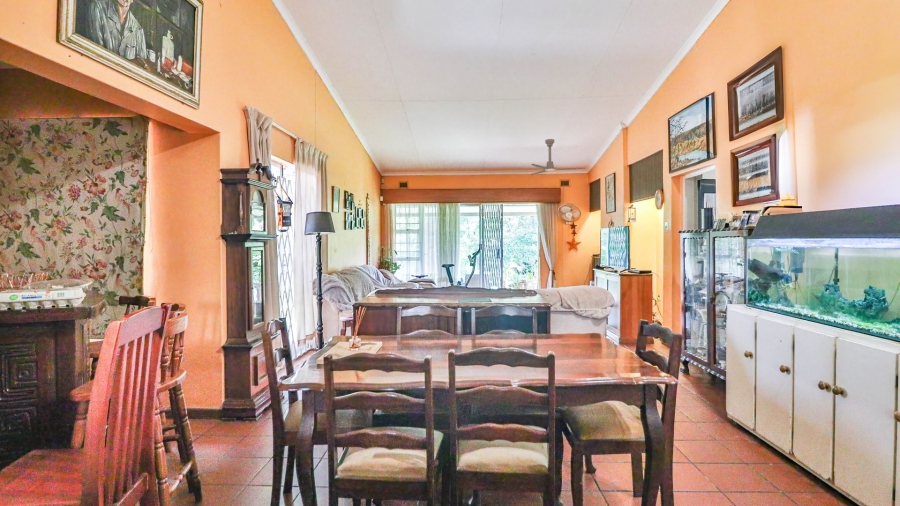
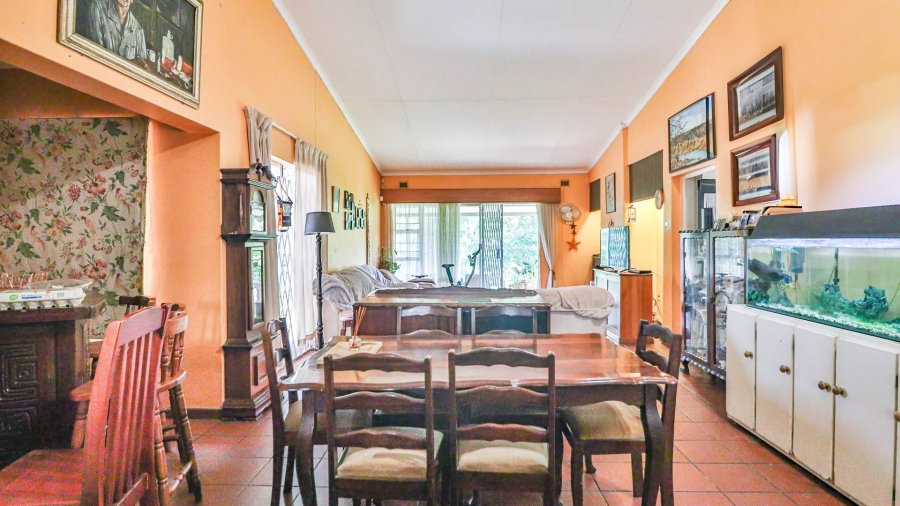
- ceiling fan (550, 154)
